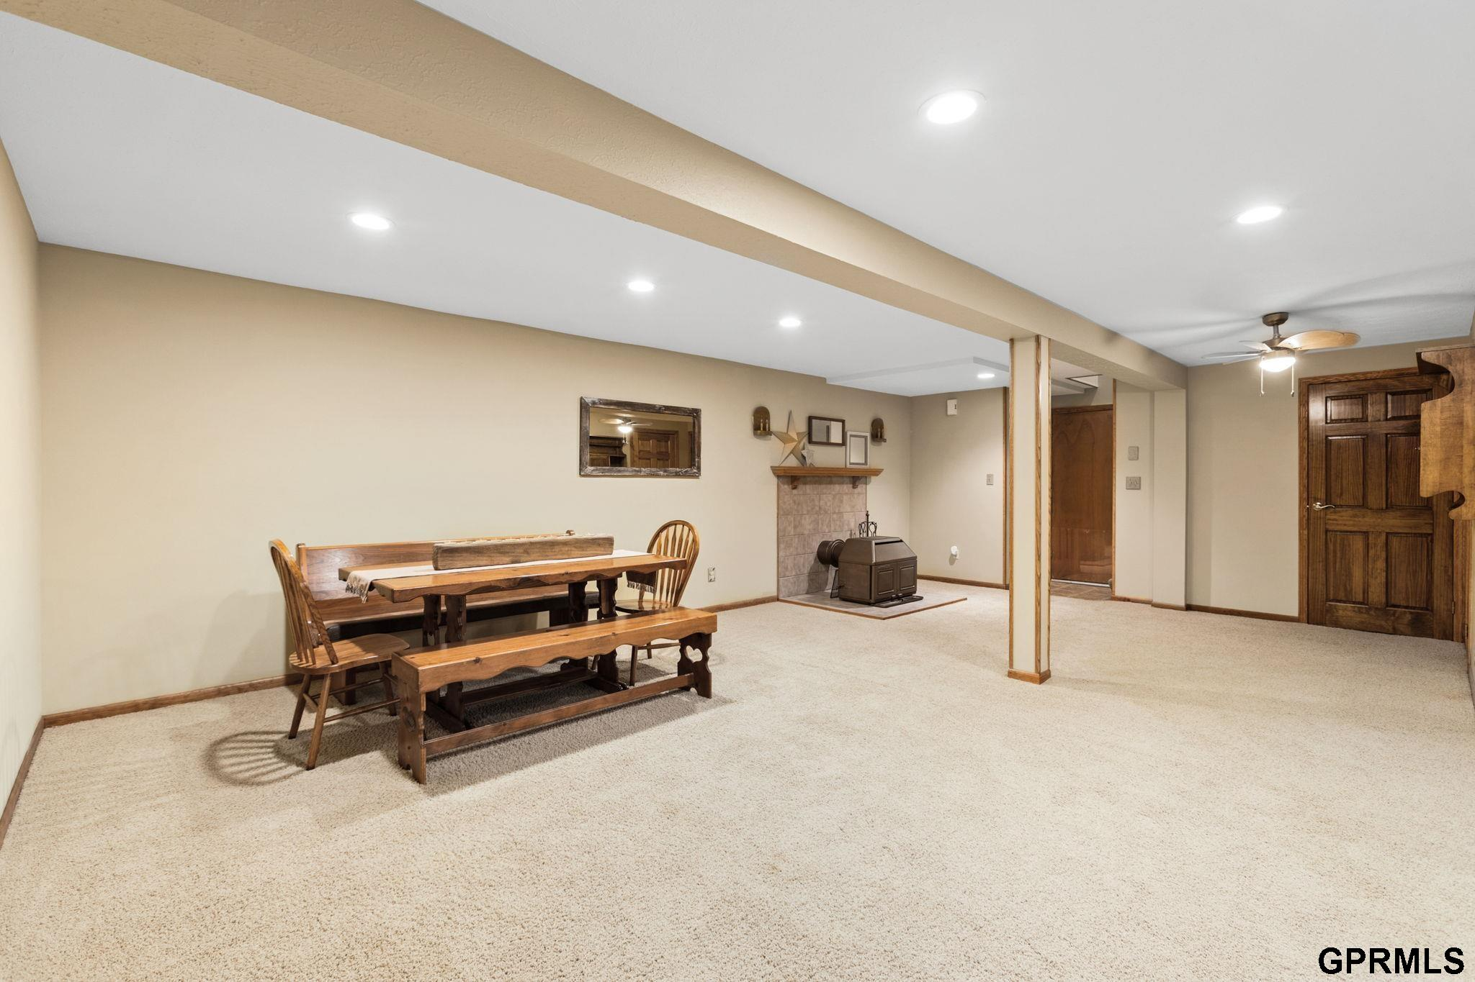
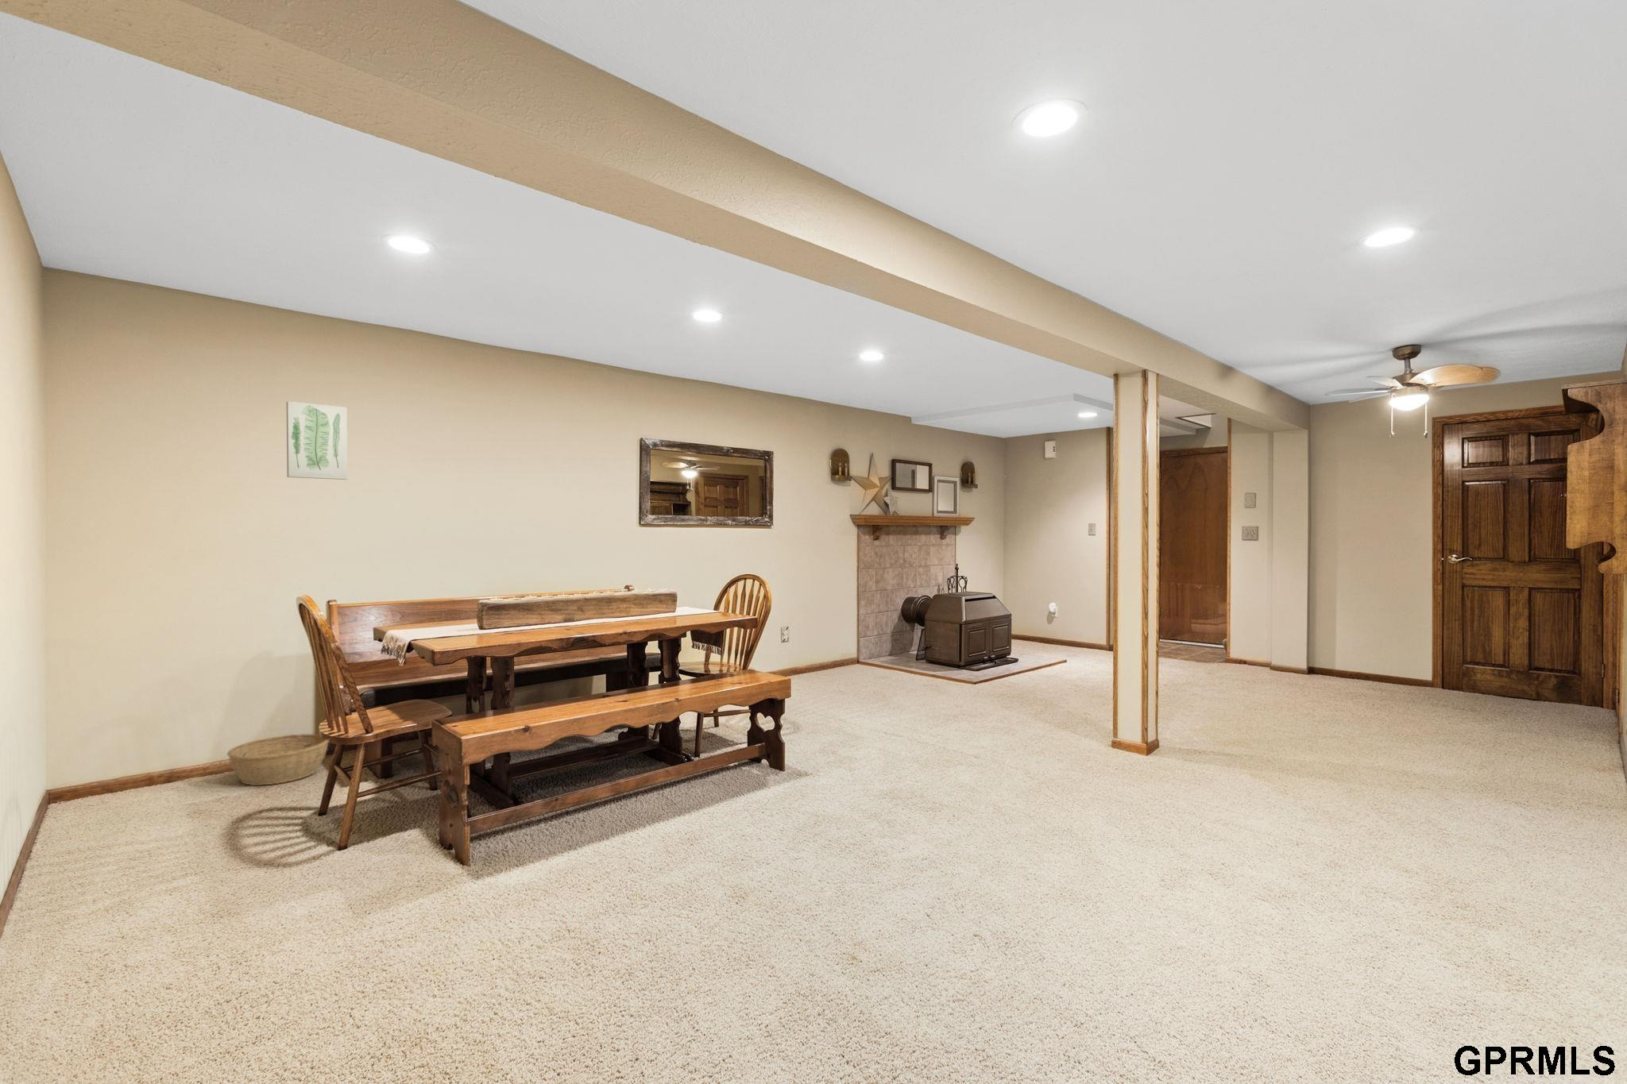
+ wall art (317, 442)
+ basket (279, 760)
